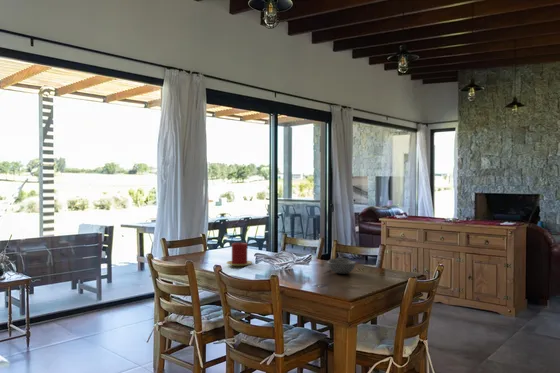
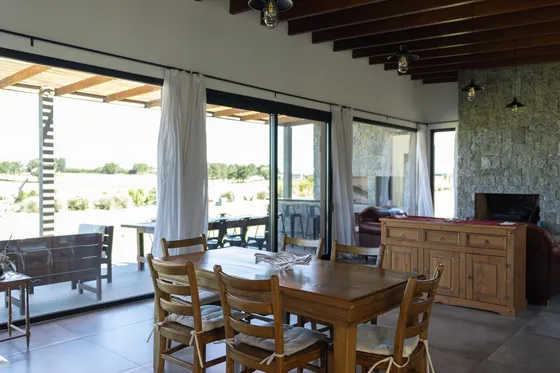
- bowl (341, 266)
- candle (239, 254)
